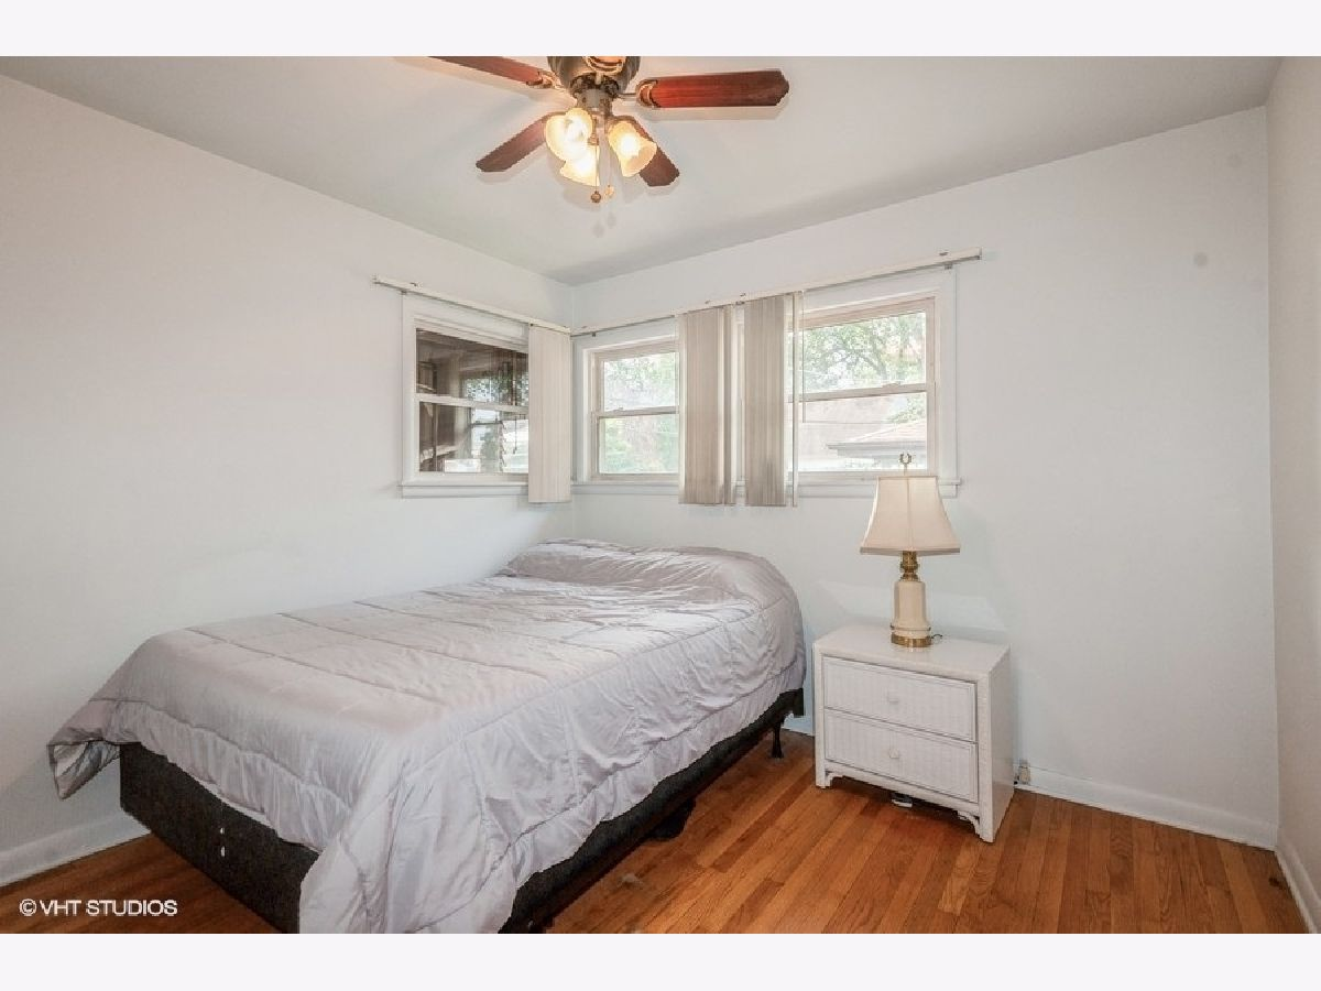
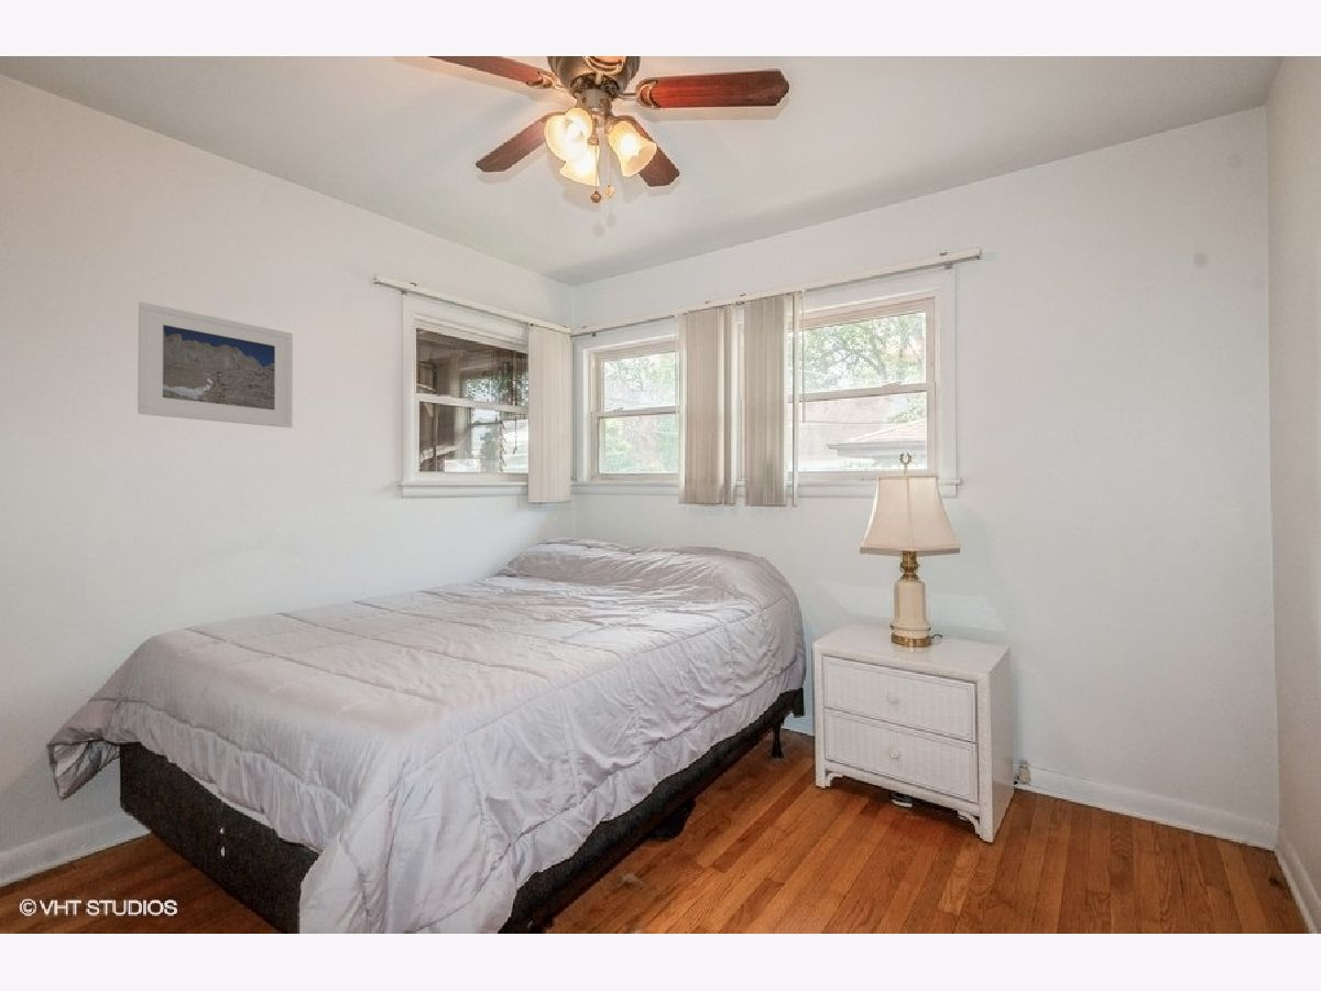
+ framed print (221, 370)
